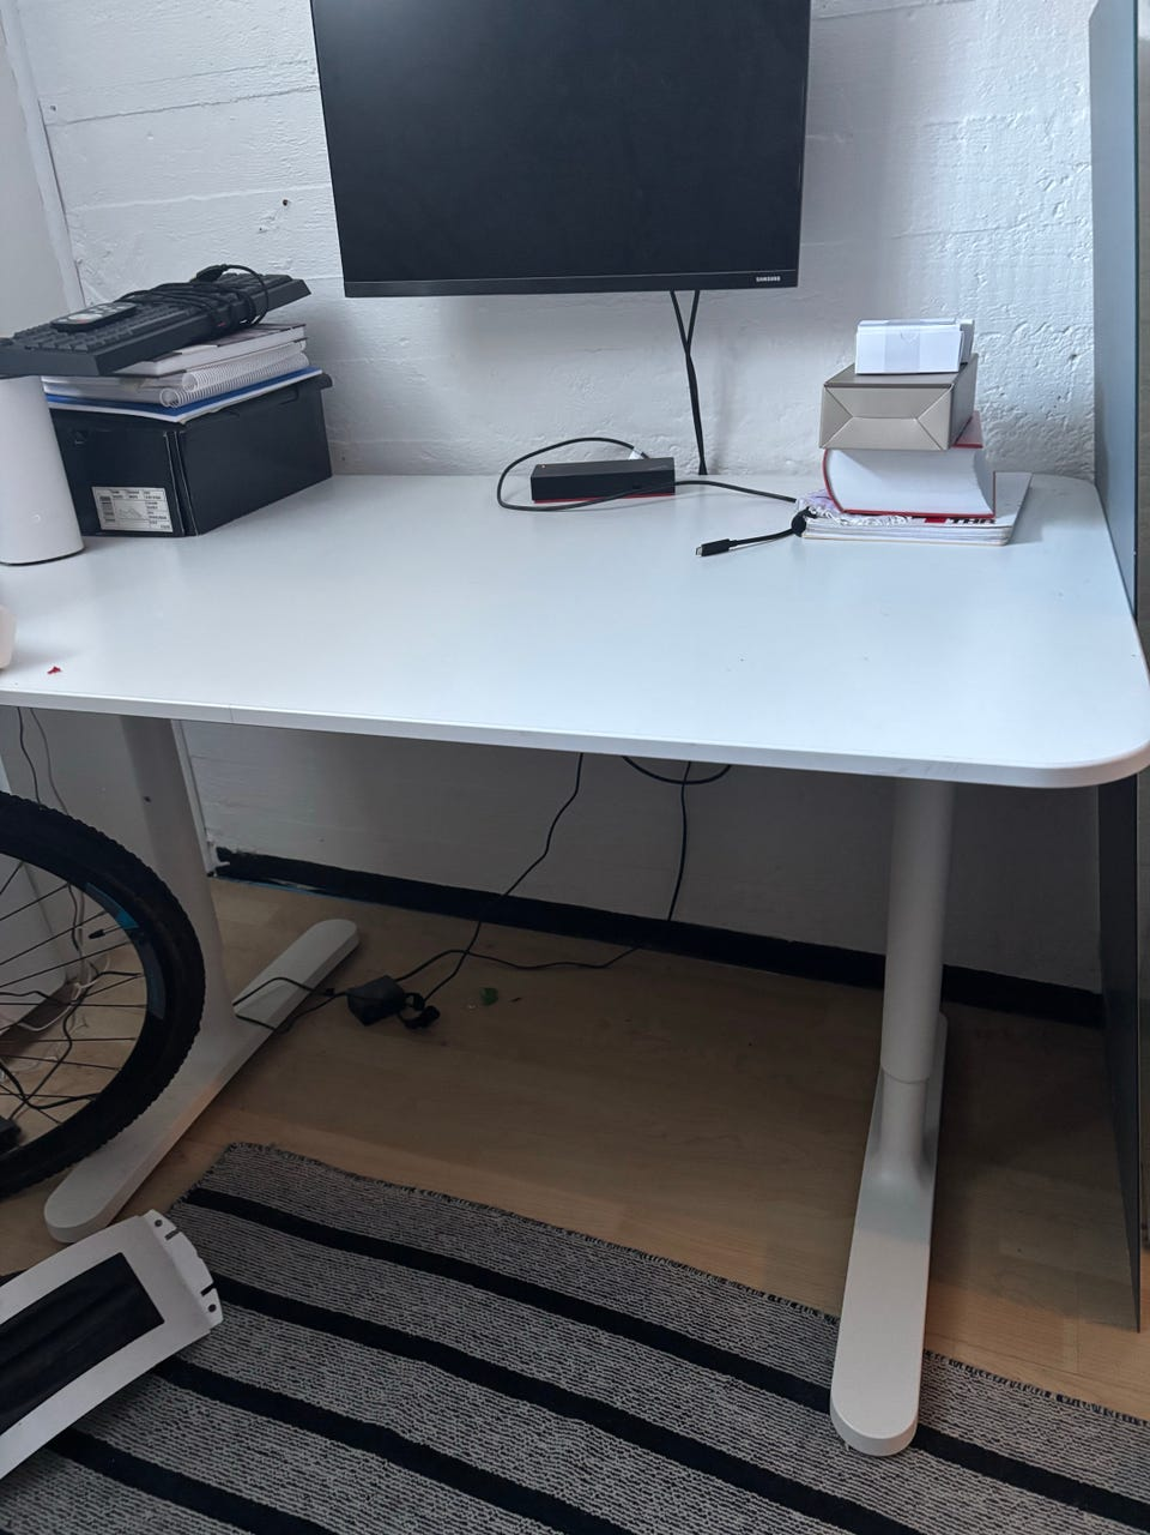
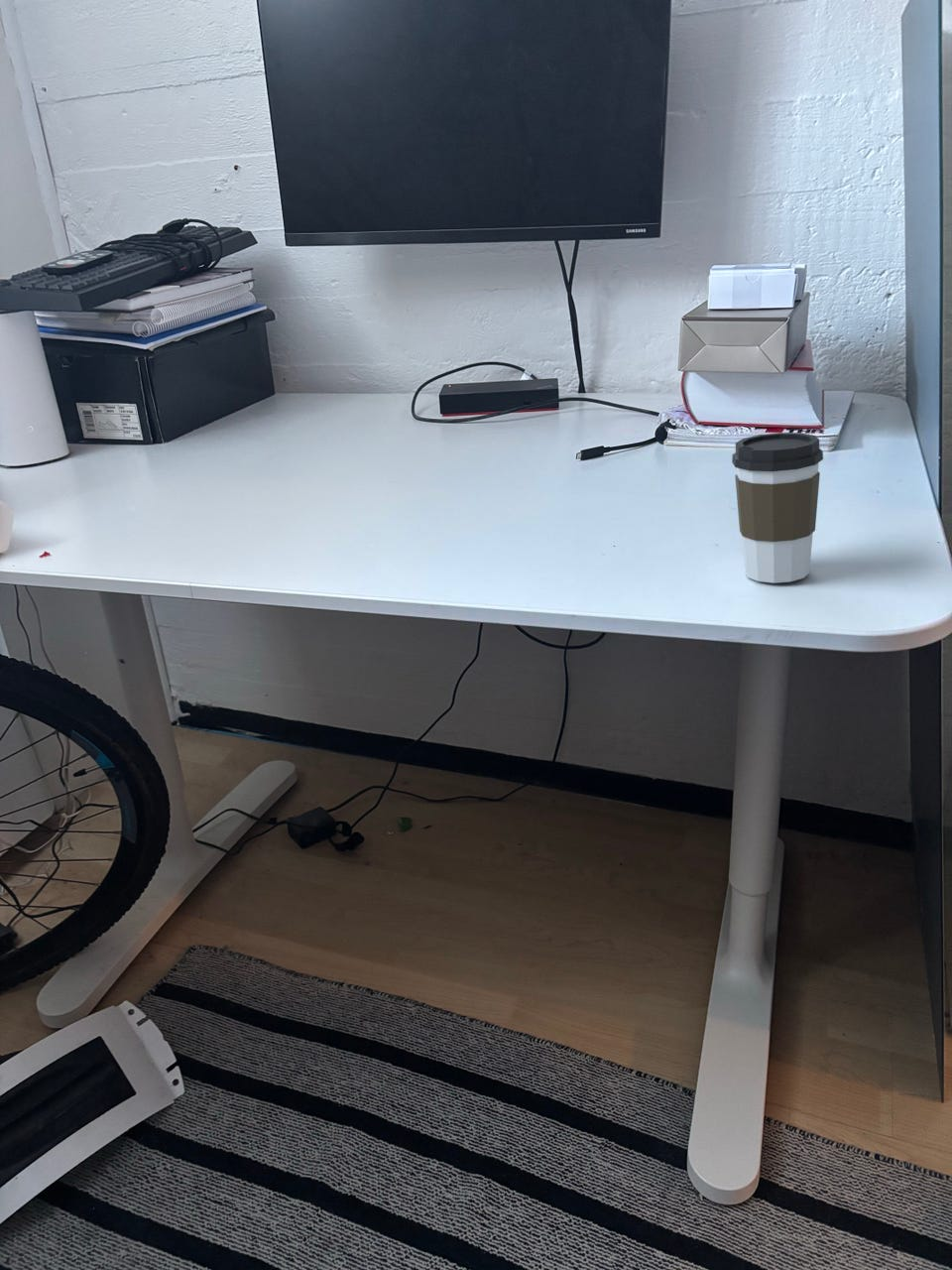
+ coffee cup (776, 508)
